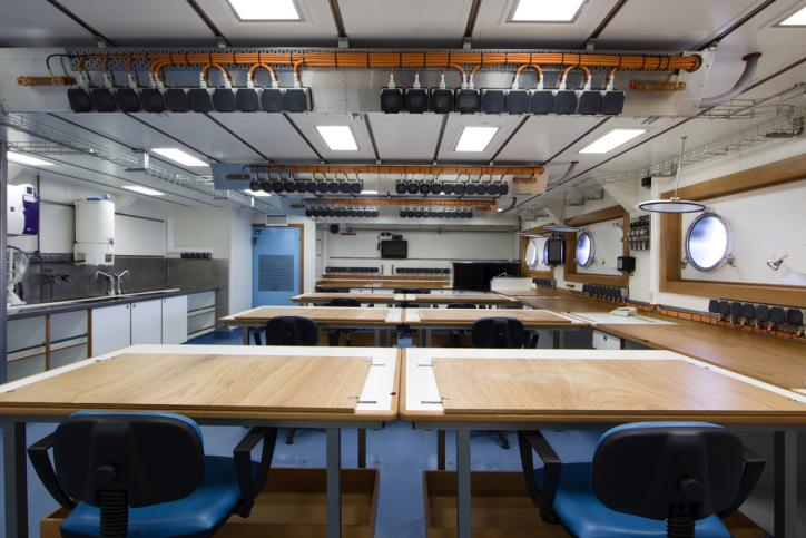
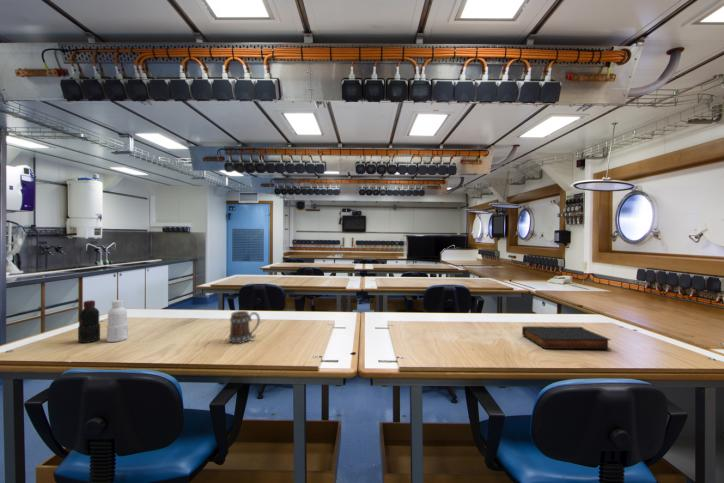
+ mug (244, 326)
+ bottle (108, 320)
+ book (563, 337)
